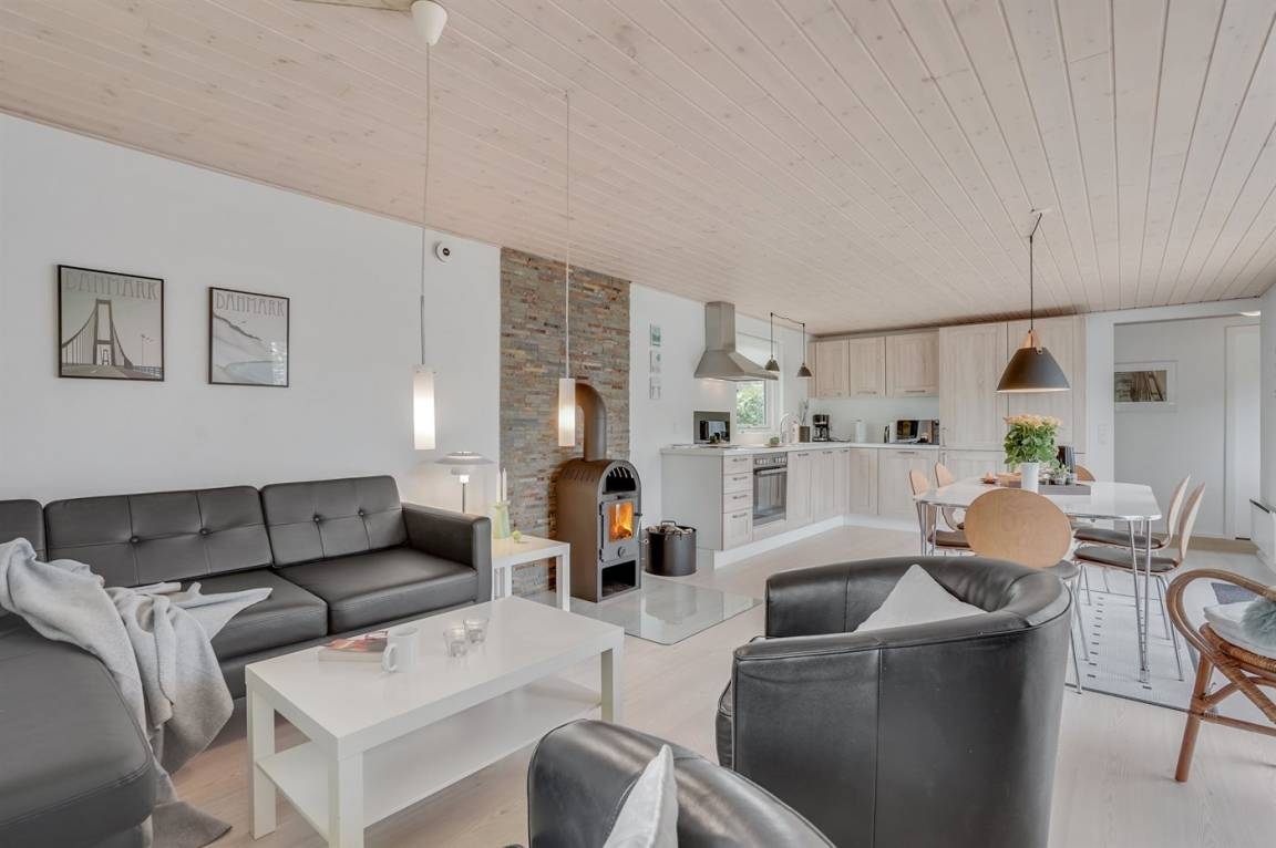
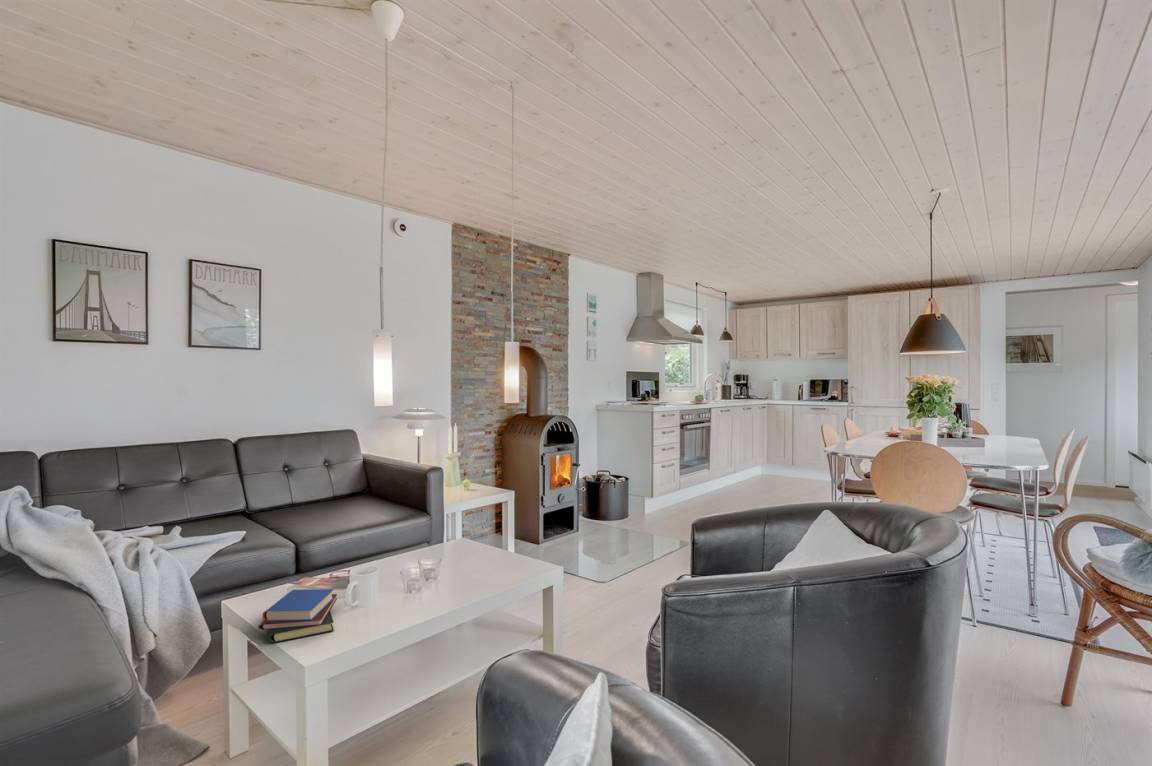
+ book (300, 609)
